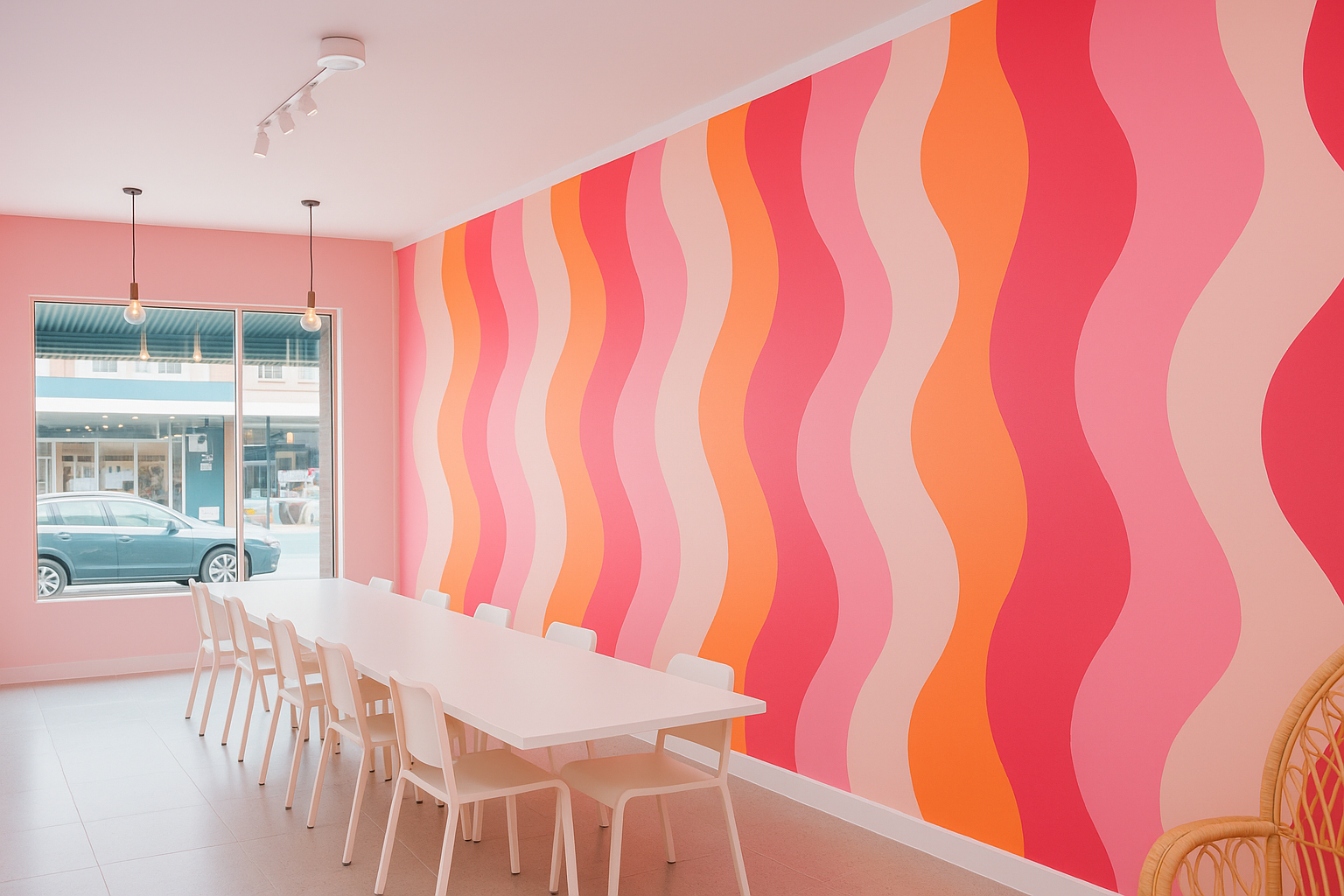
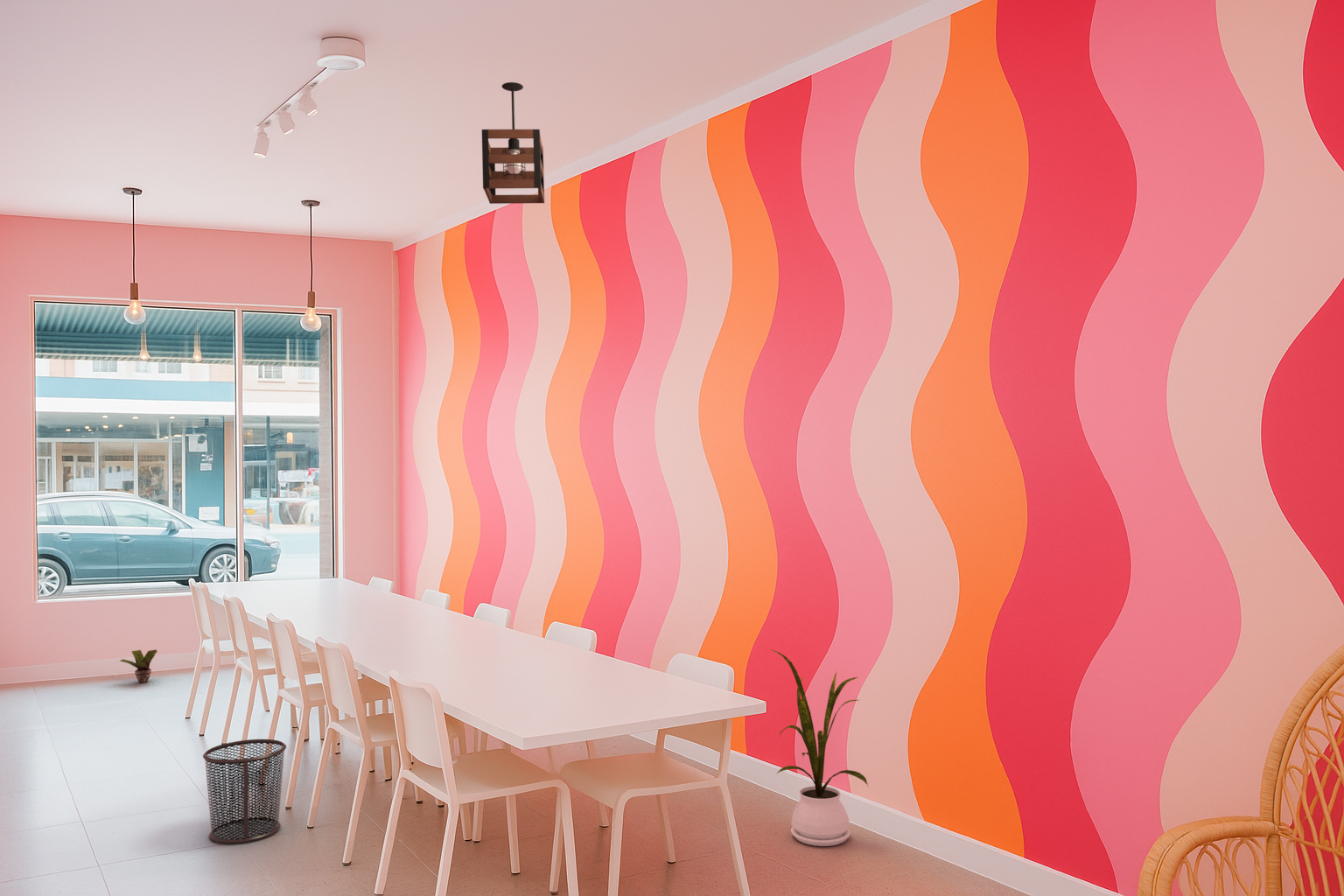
+ house plant (815, 745)
+ pendant light (514, 141)
+ waste bin (245, 790)
+ potted plant (144, 665)
